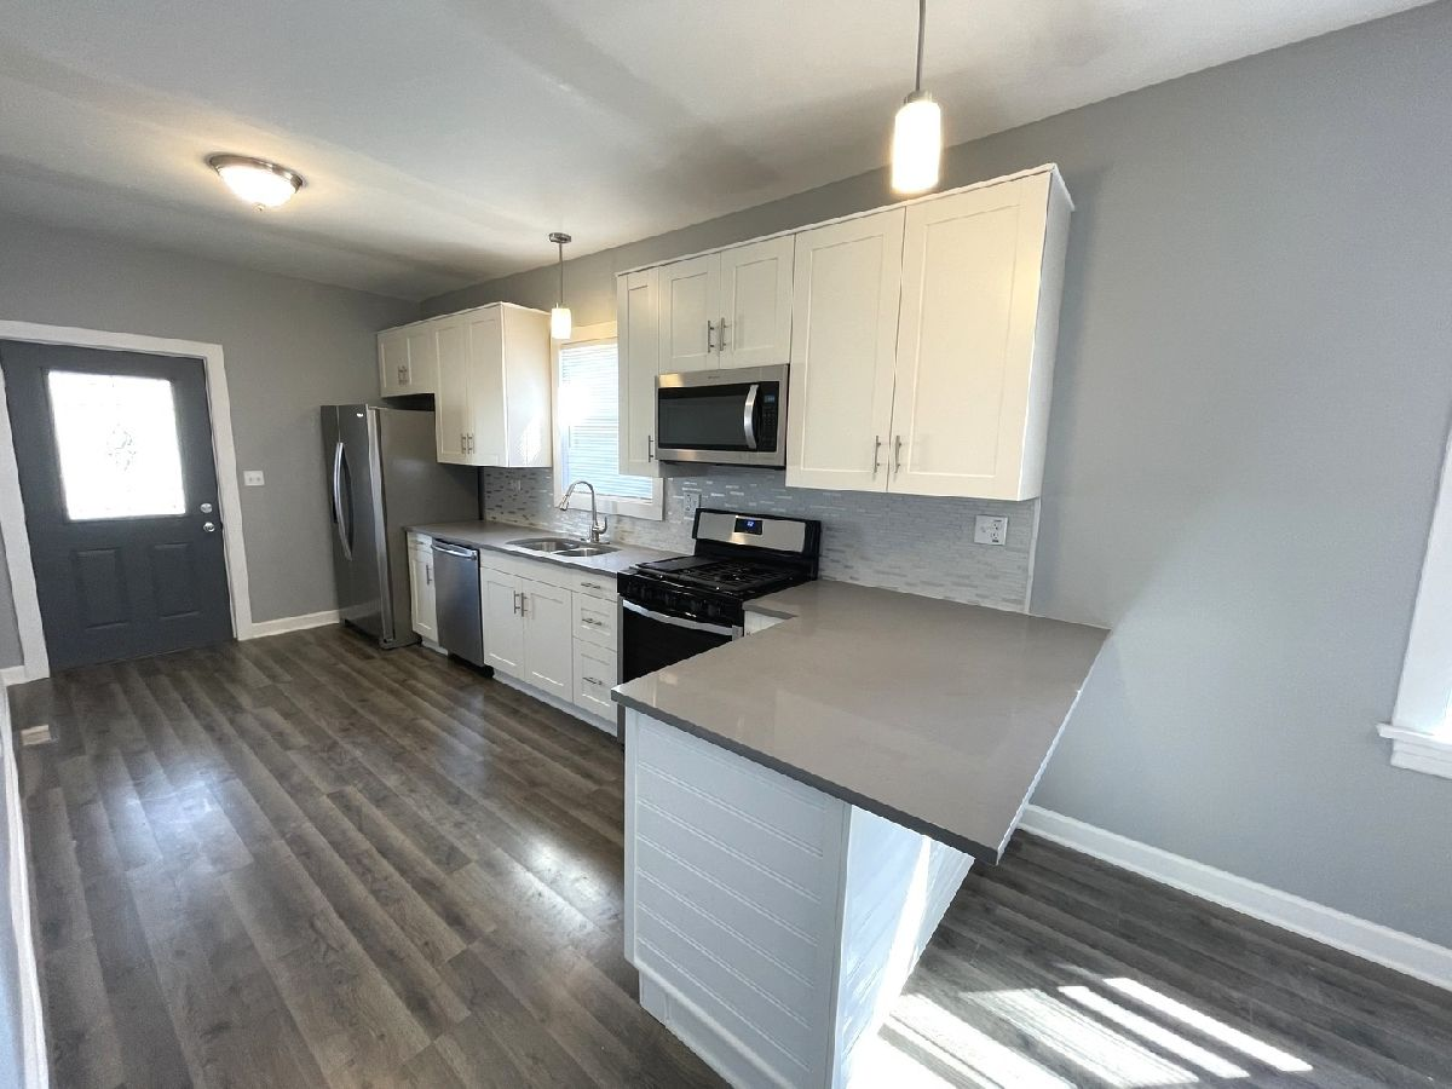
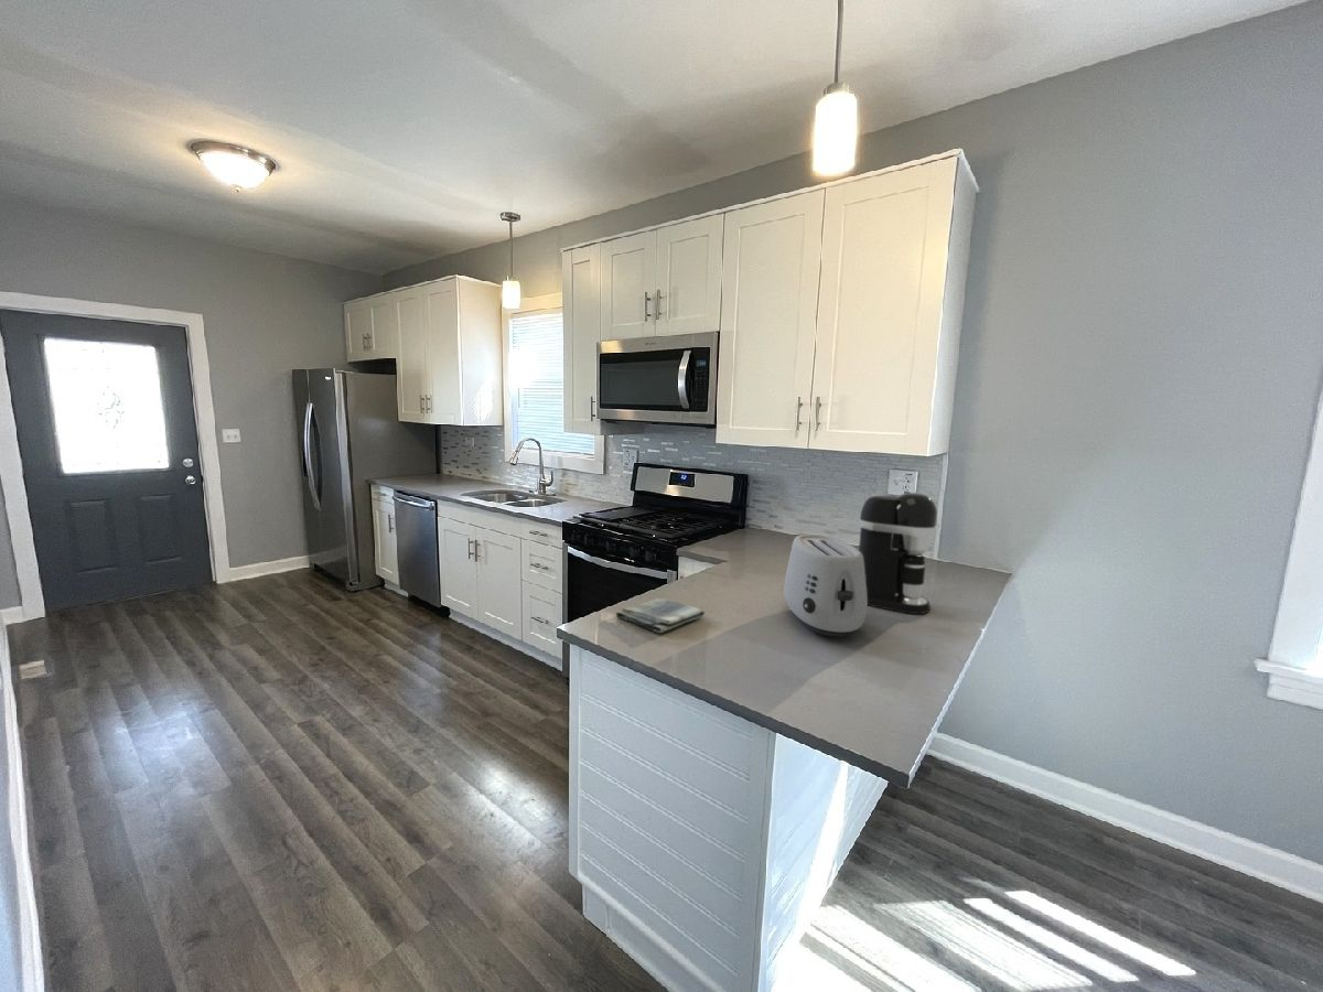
+ toaster (822, 584)
+ dish towel (659, 612)
+ coffee maker (894, 548)
